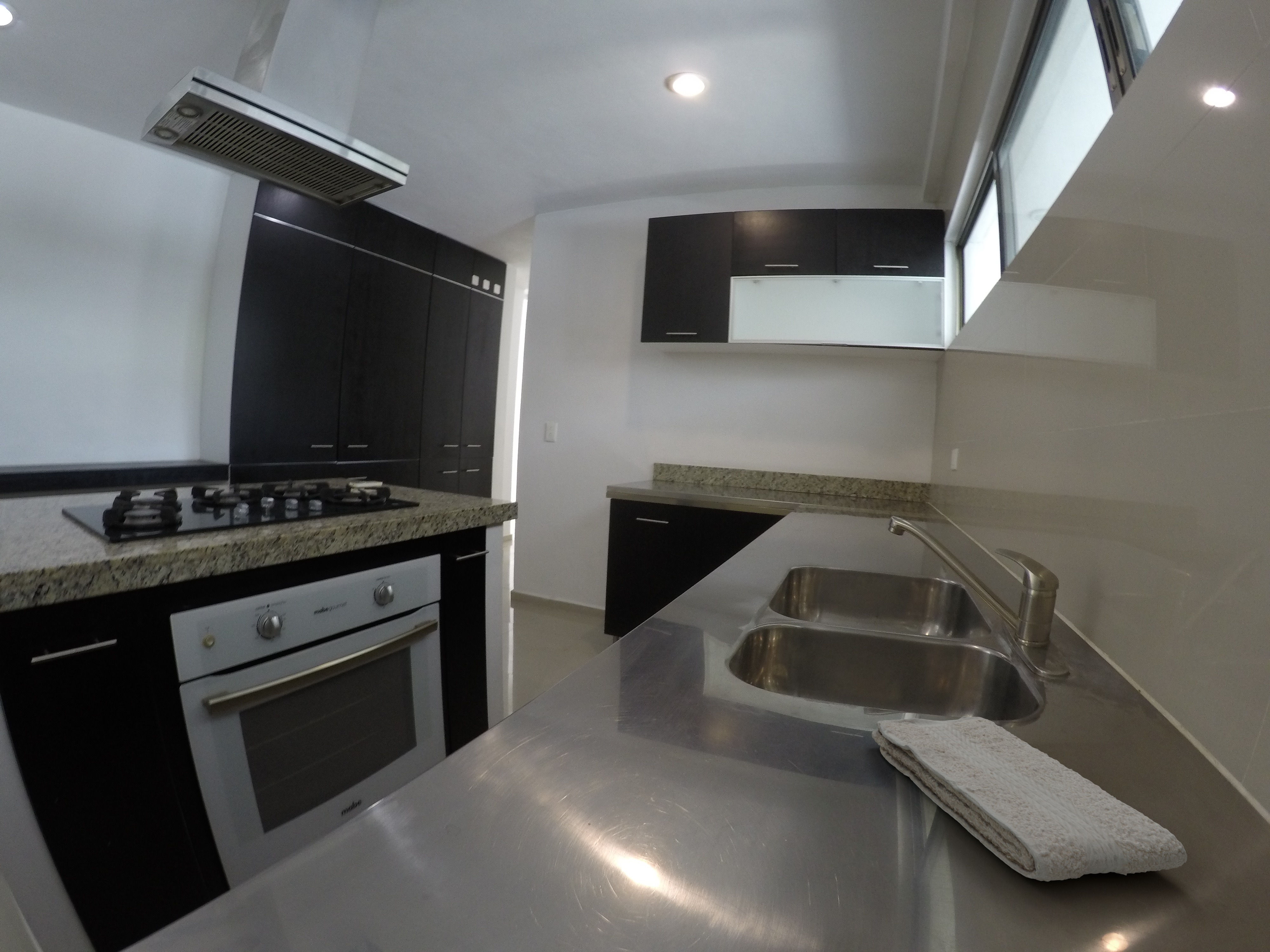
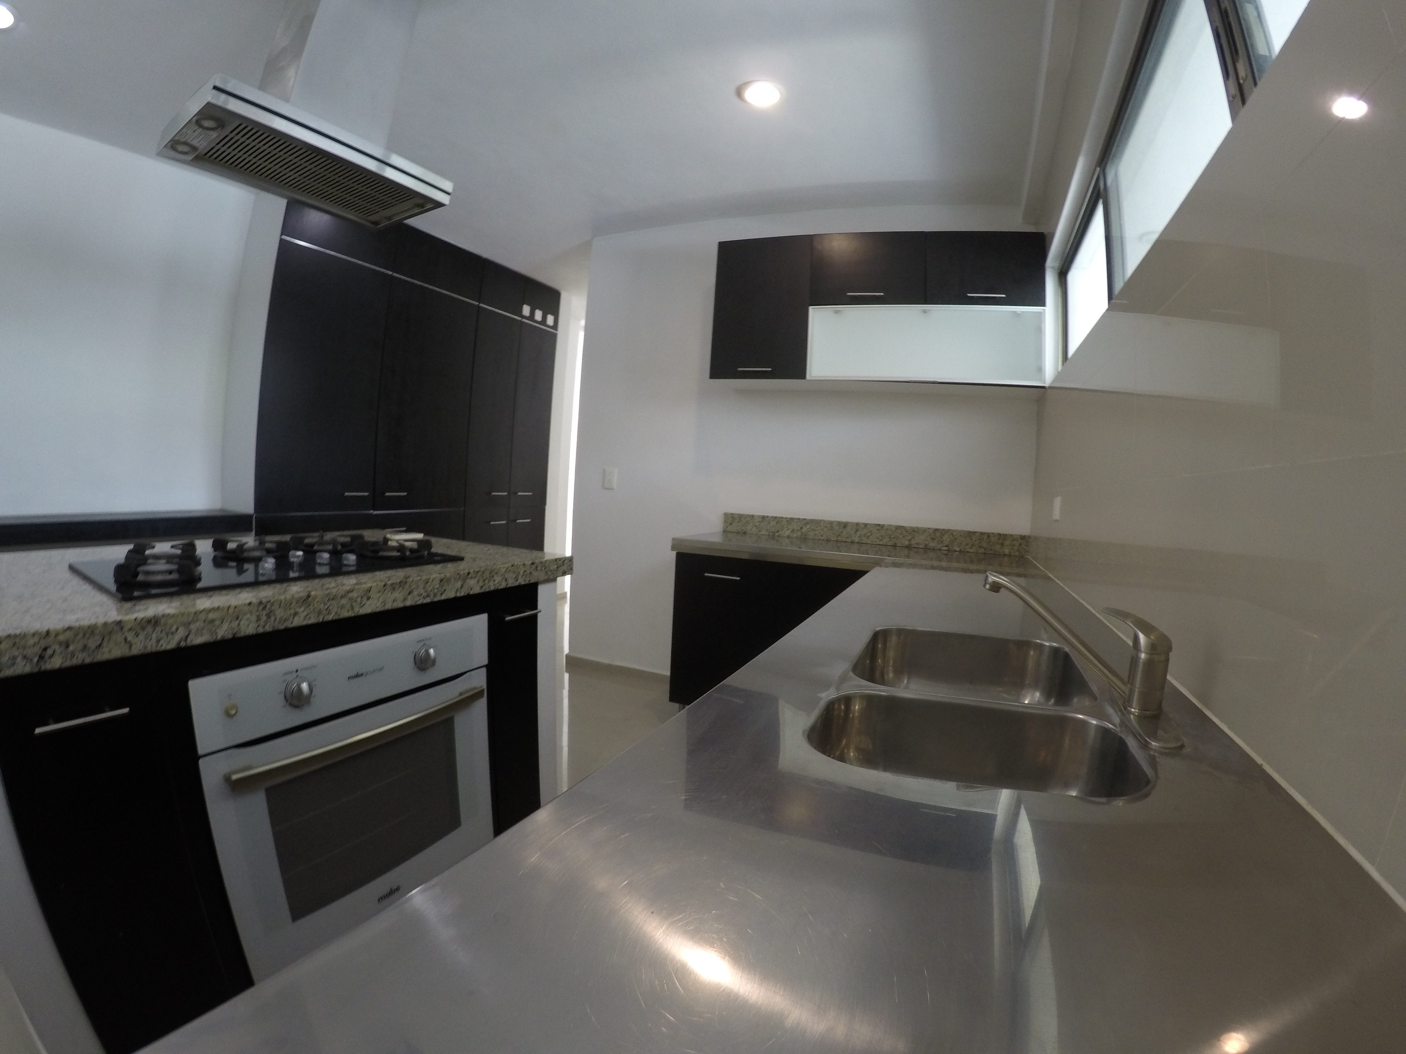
- washcloth (1001, 780)
